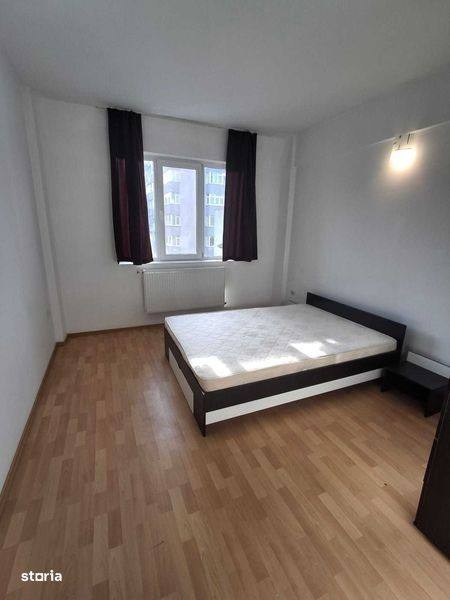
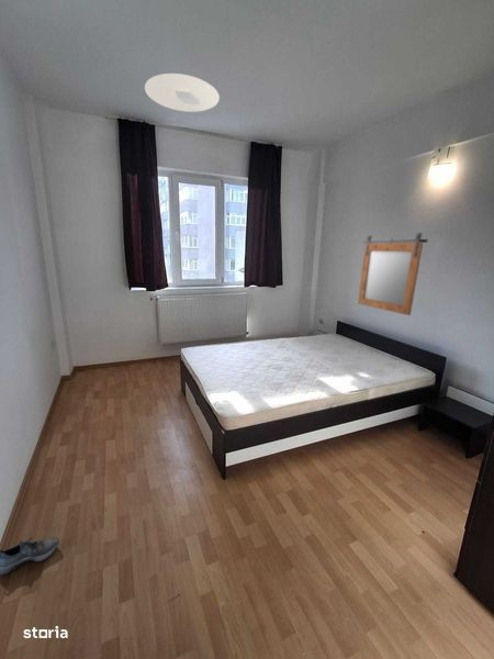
+ ceiling light (182, 90)
+ mirror (385, 272)
+ shoe (26, 548)
